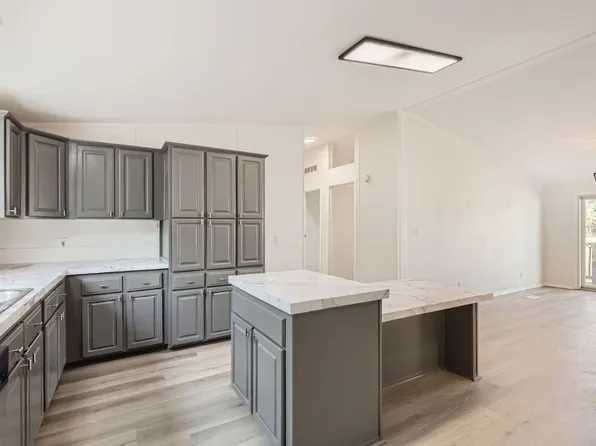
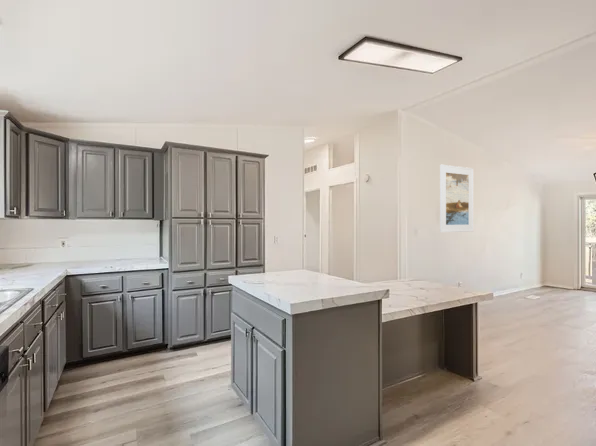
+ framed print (457, 199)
